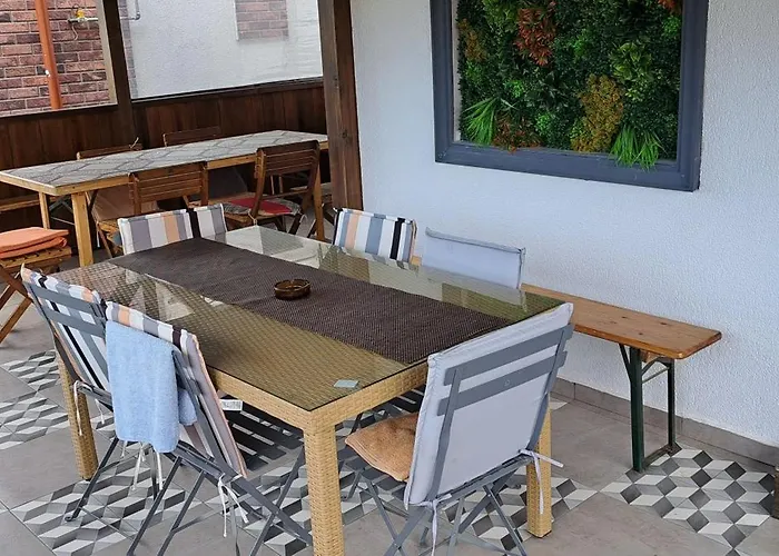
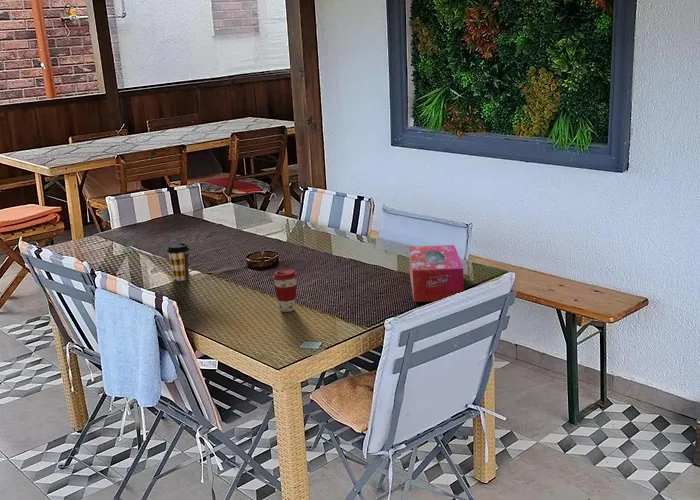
+ coffee cup (286, 290)
+ coffee cup (179, 262)
+ tissue box (435, 272)
